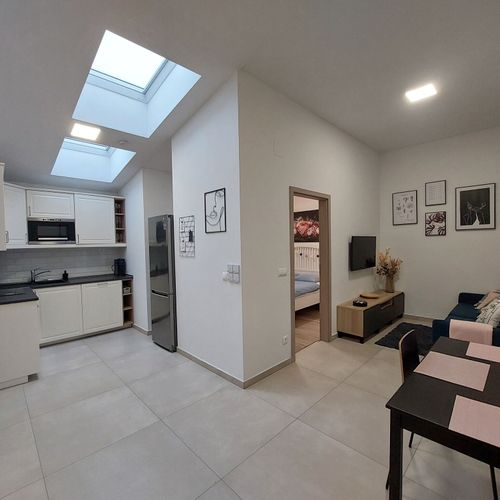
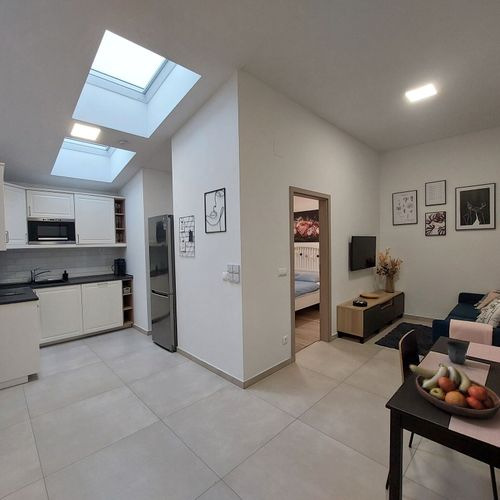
+ mug (456, 354)
+ fruit bowl (454, 386)
